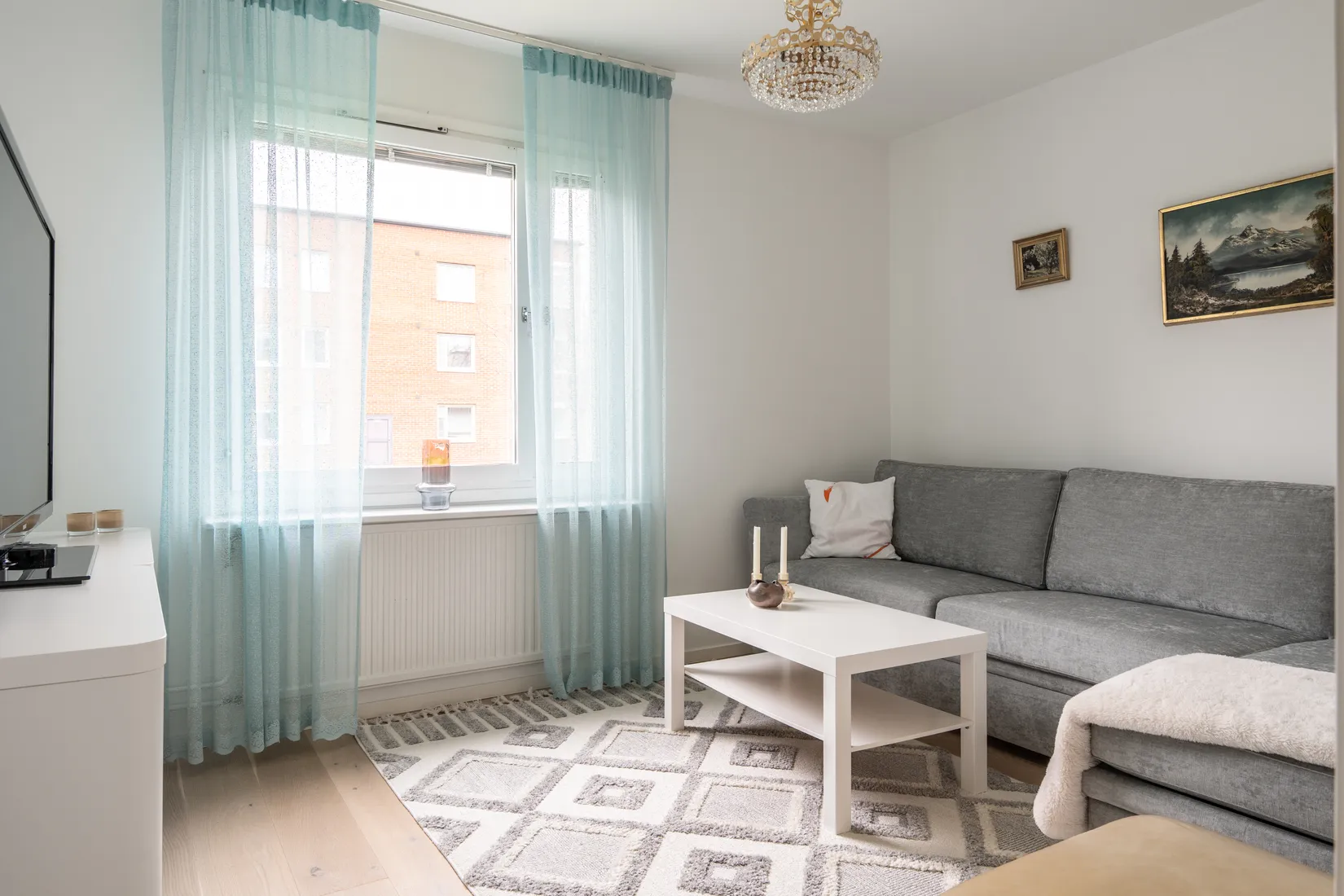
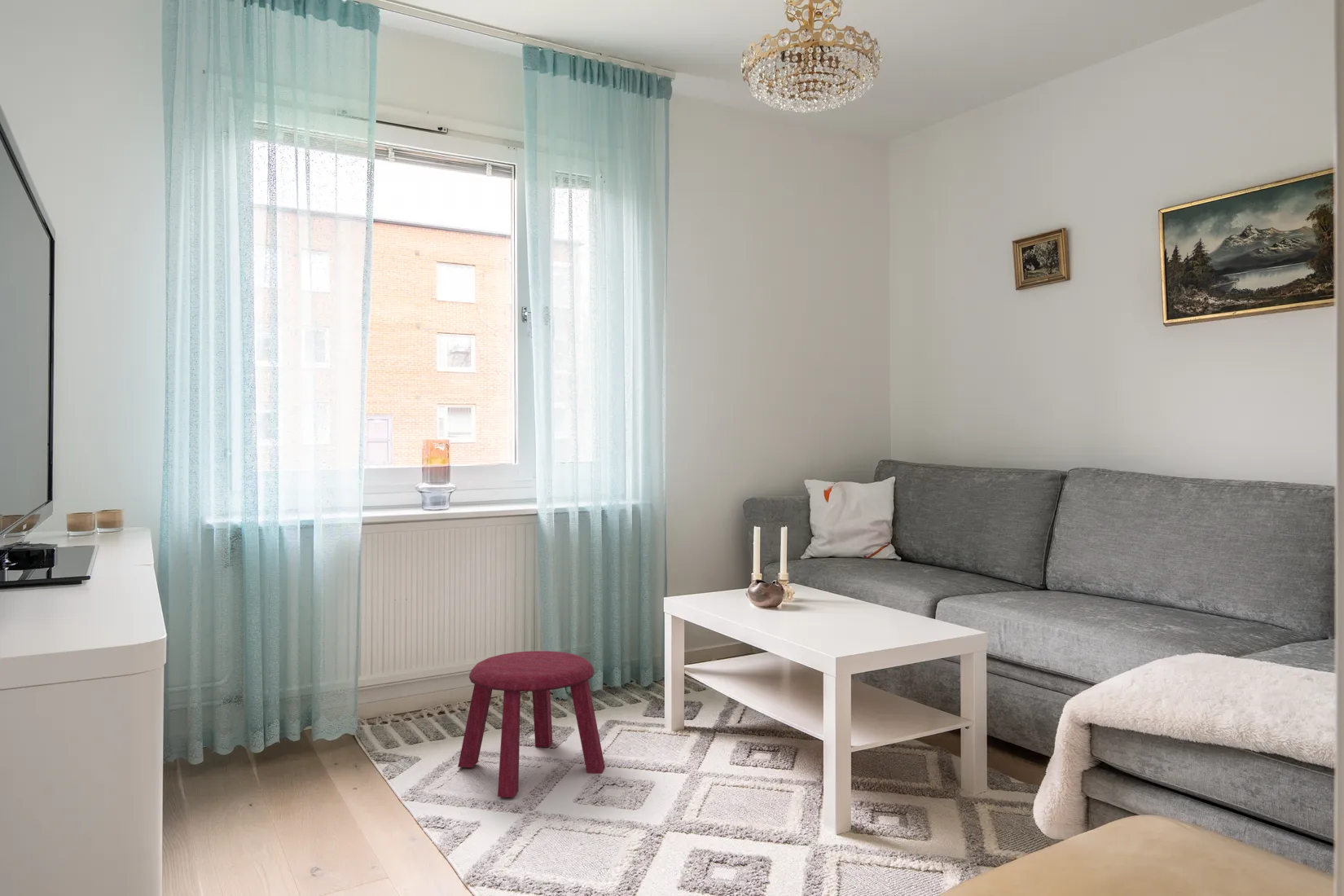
+ stool (534, 714)
